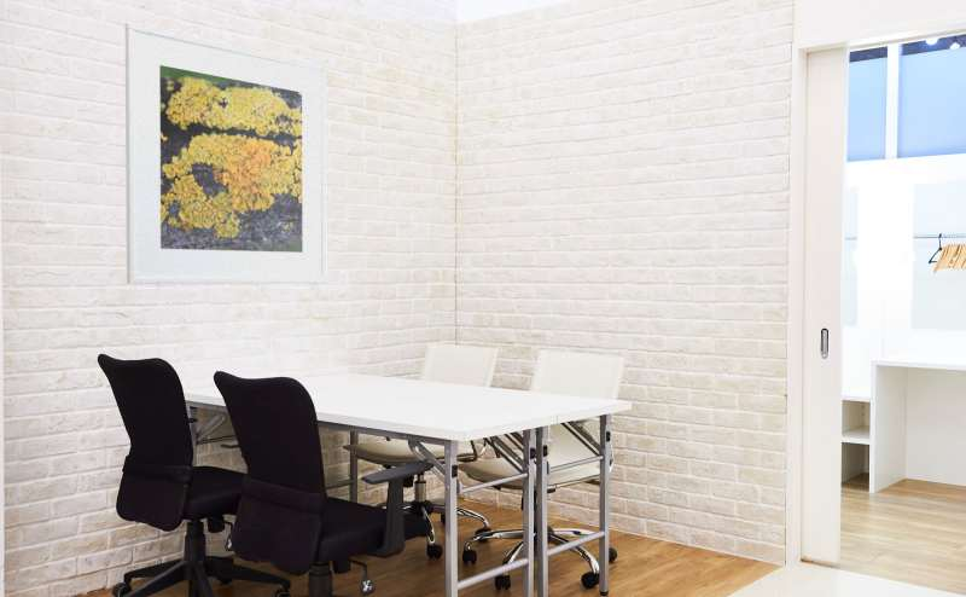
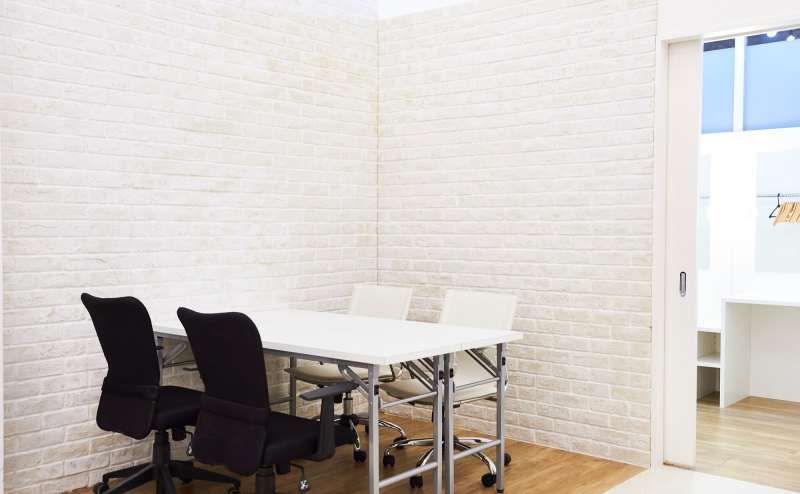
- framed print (234, 164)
